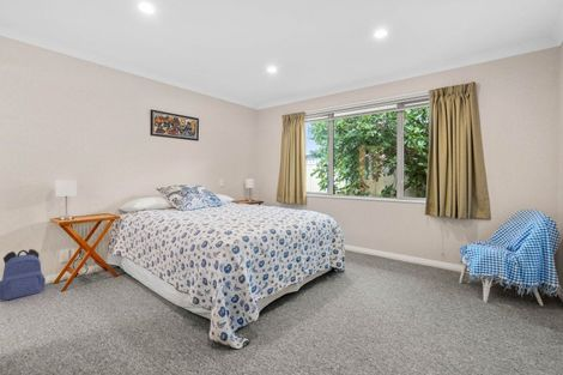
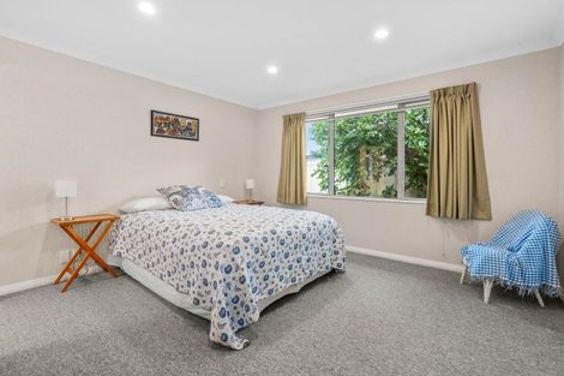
- backpack (20, 271)
